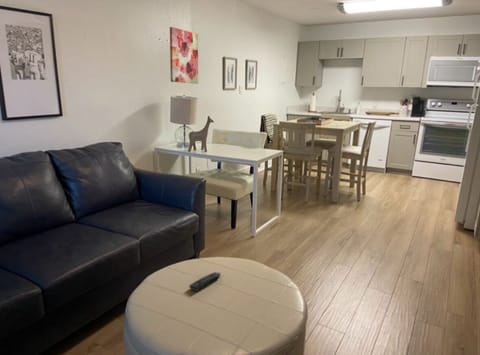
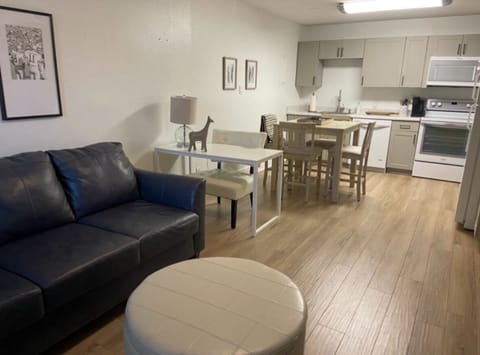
- wall art (184, 57)
- remote control (206, 279)
